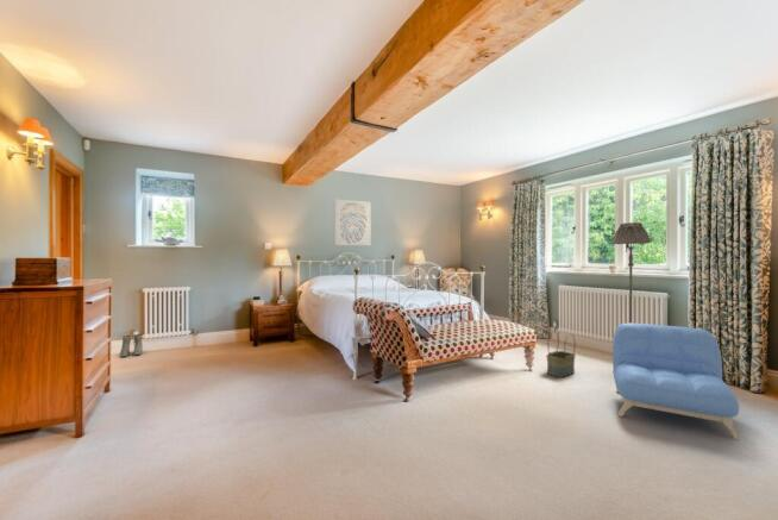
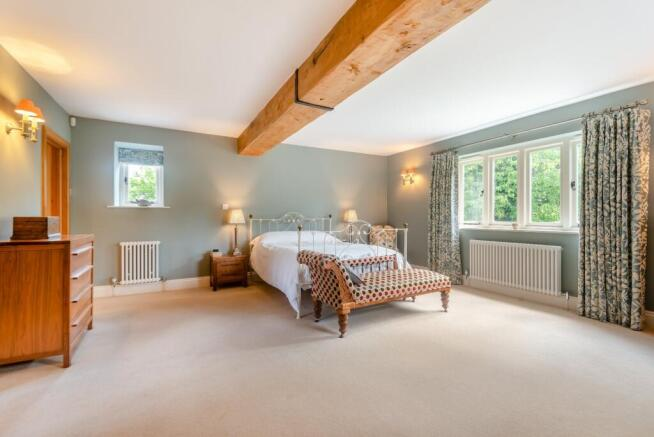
- boots (133, 343)
- floor lamp (630, 294)
- wall art (352, 223)
- basket (560, 352)
- armchair (667, 371)
